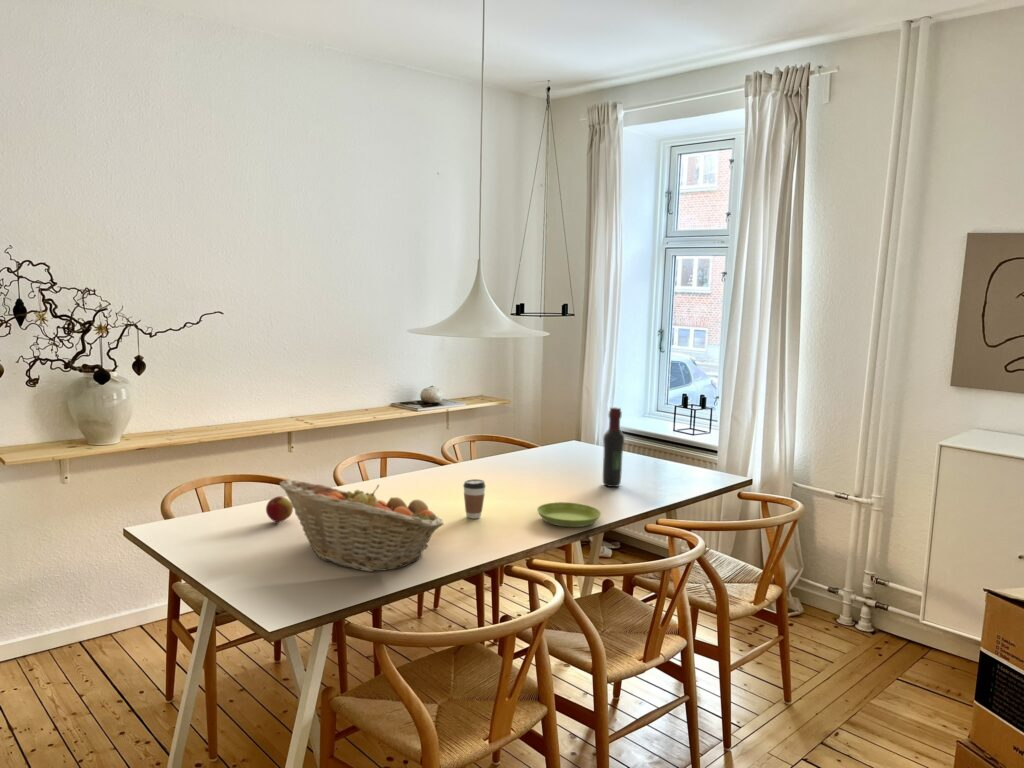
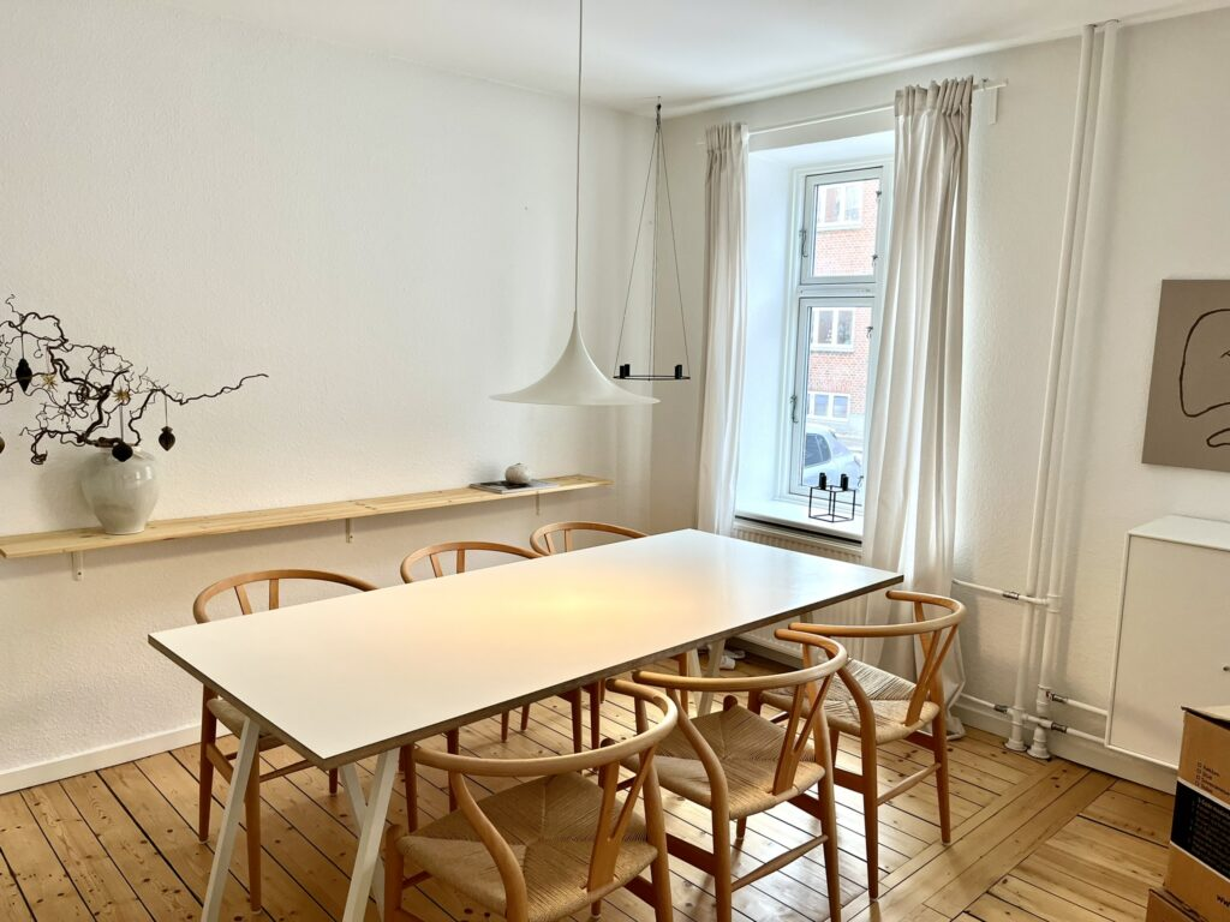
- apple (279, 509)
- fruit basket (360, 516)
- coffee cup (474, 498)
- saucer (568, 515)
- wine bottle (613, 446)
